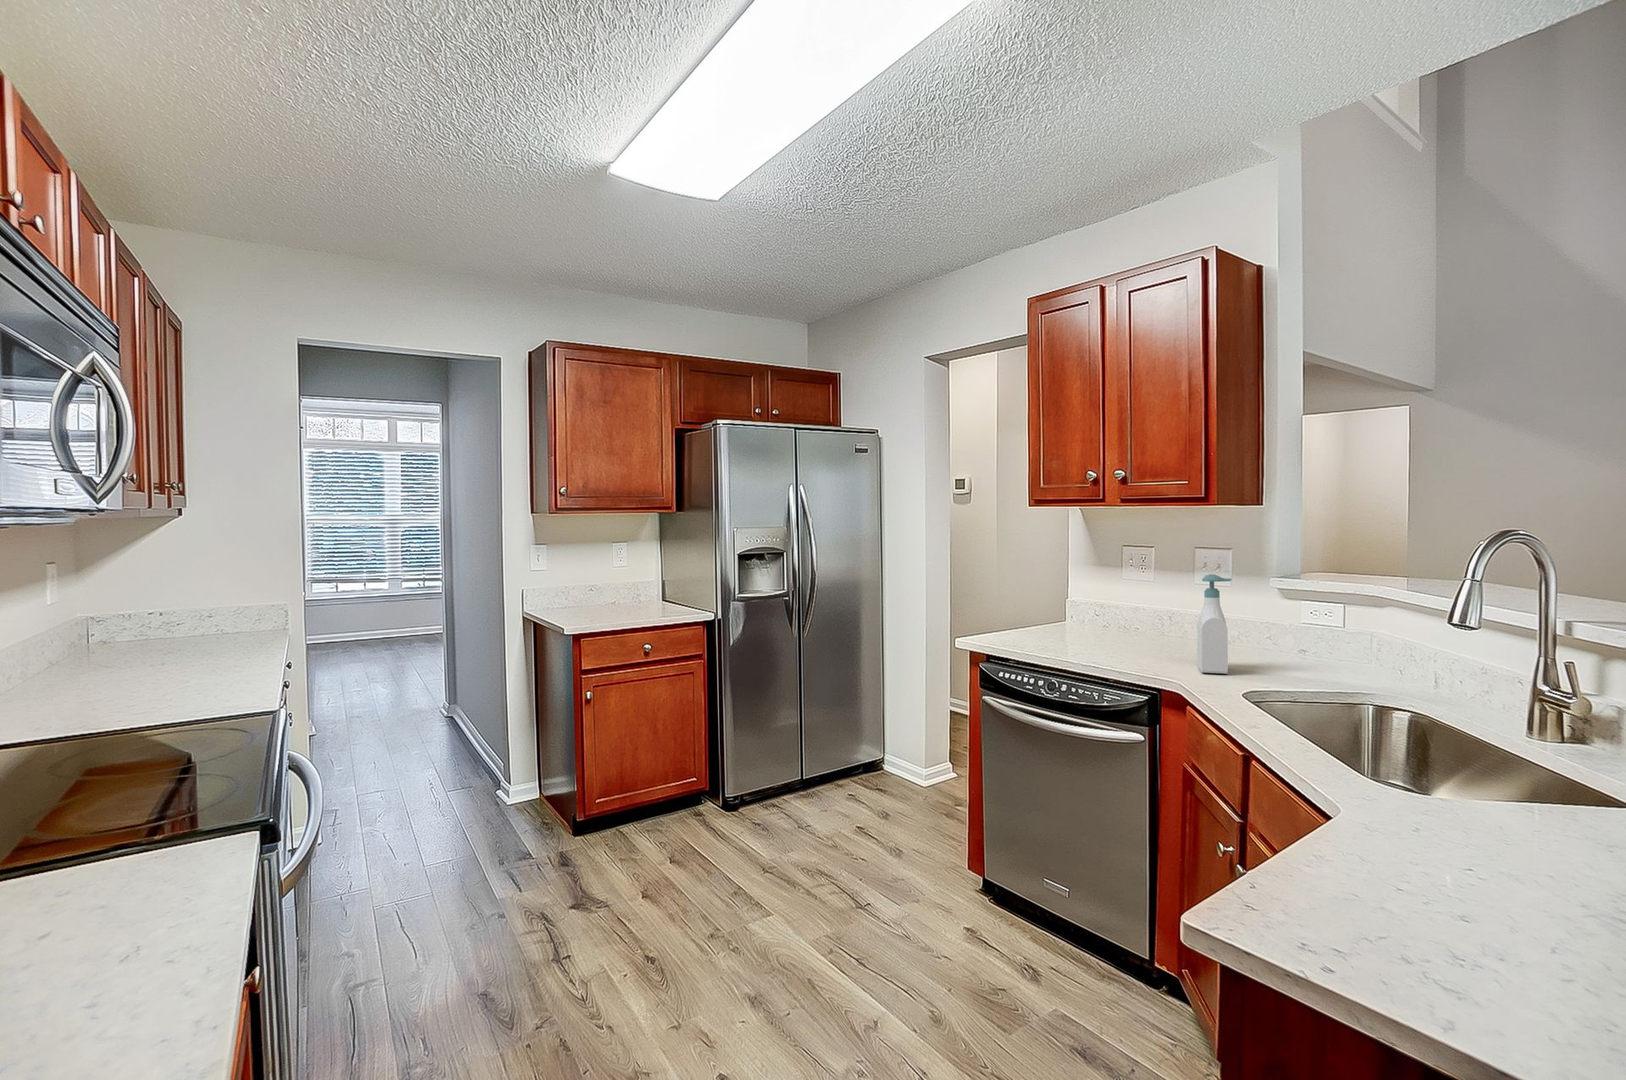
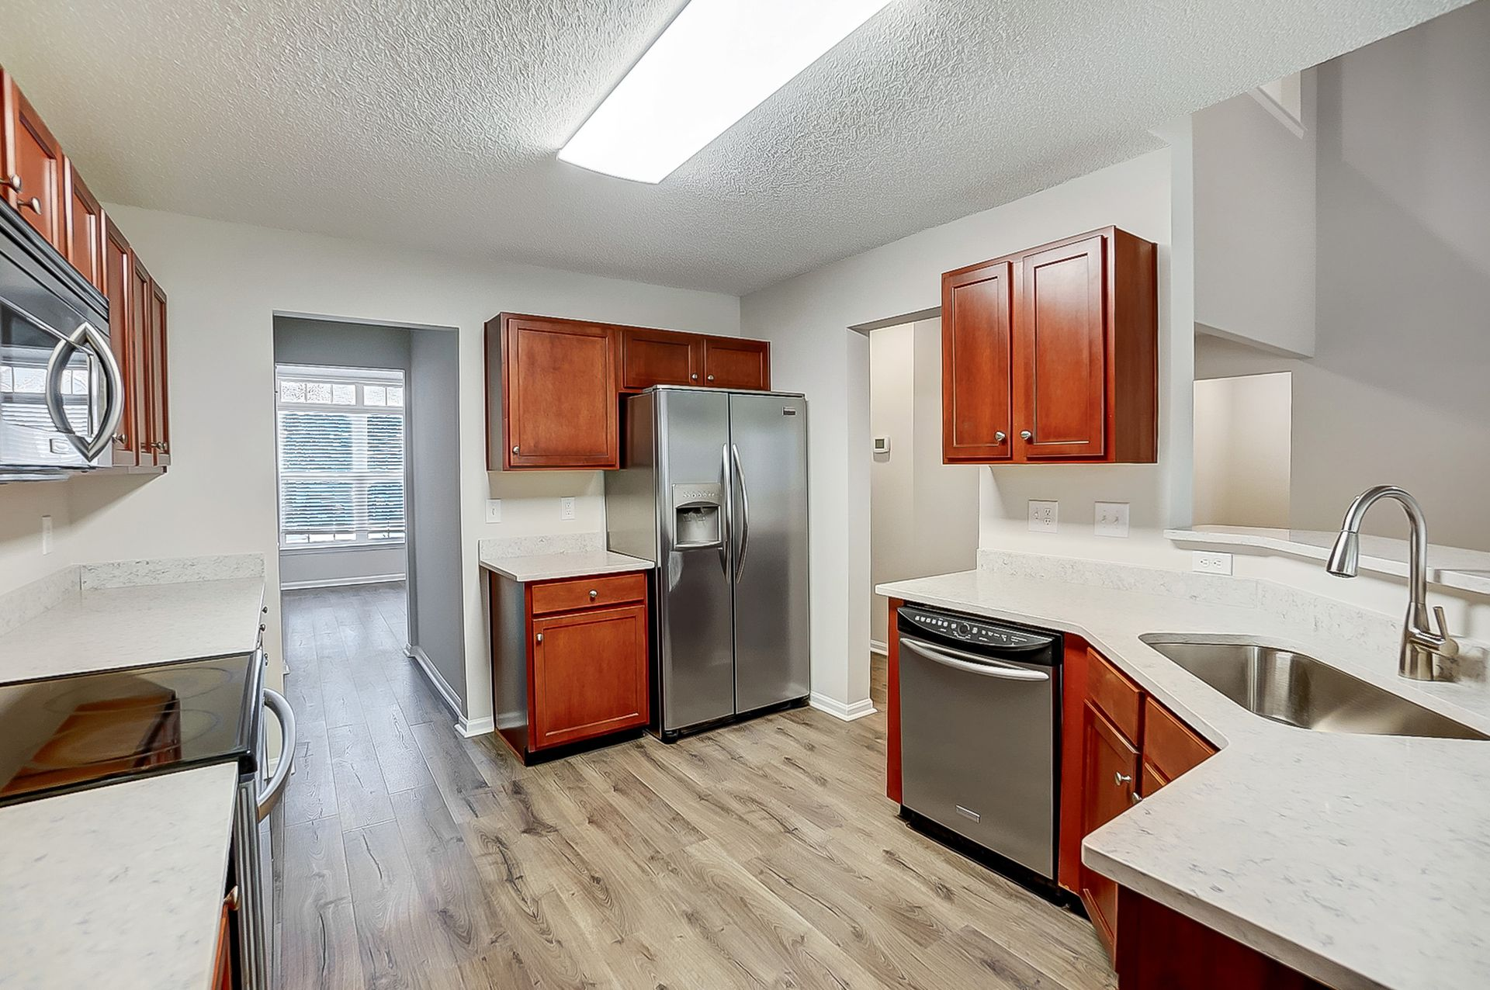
- soap bottle (1215, 622)
